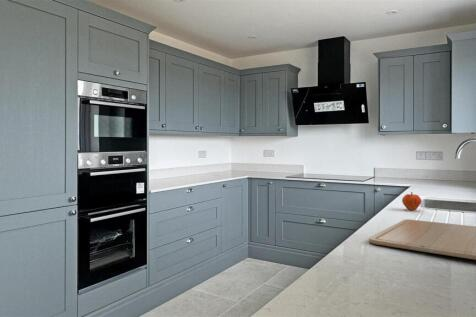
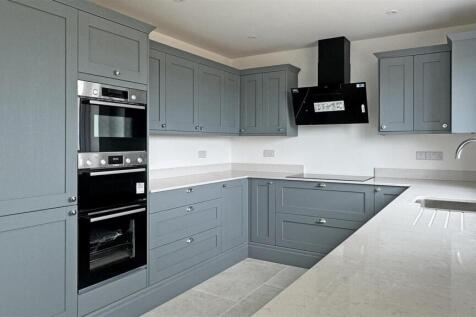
- fruit (411, 200)
- chopping board (437, 235)
